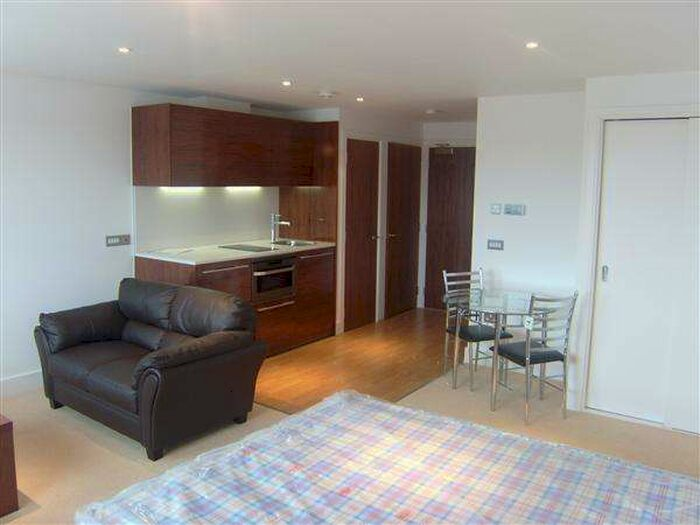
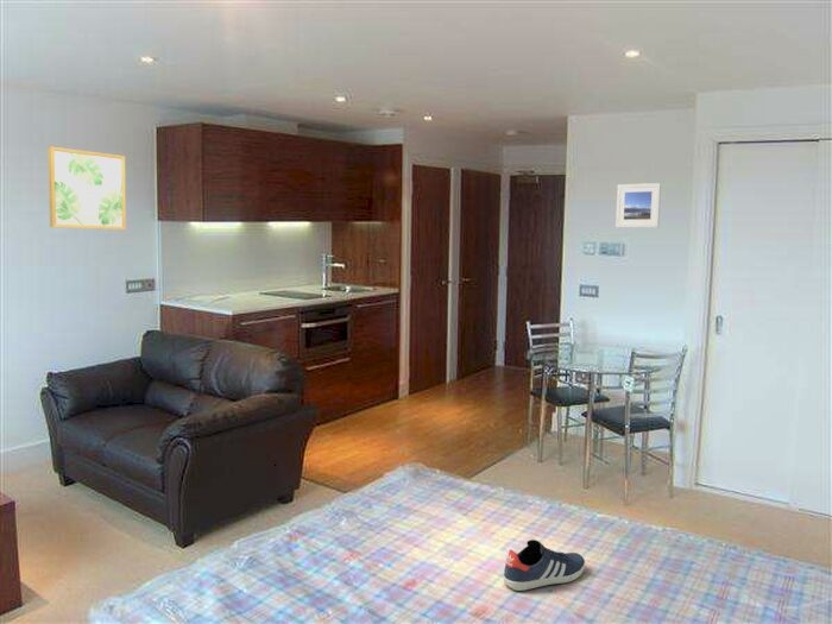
+ sneaker (547, 559)
+ wall art (88, 190)
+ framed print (637, 206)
